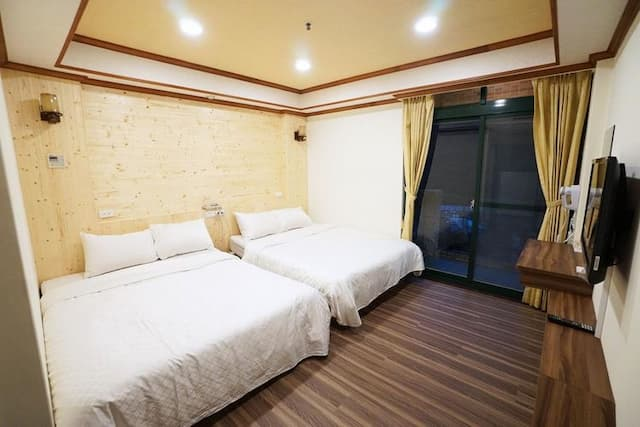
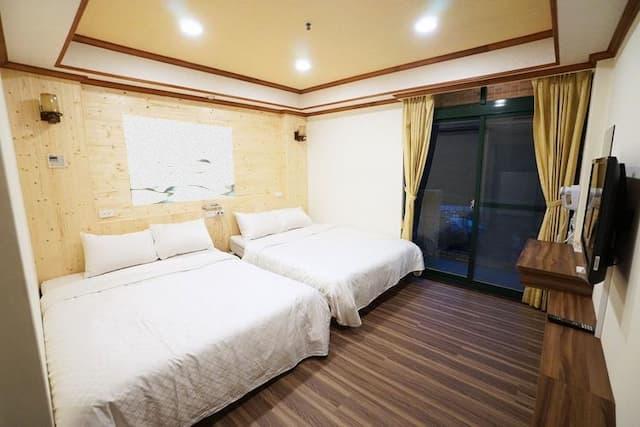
+ wall art (187, 162)
